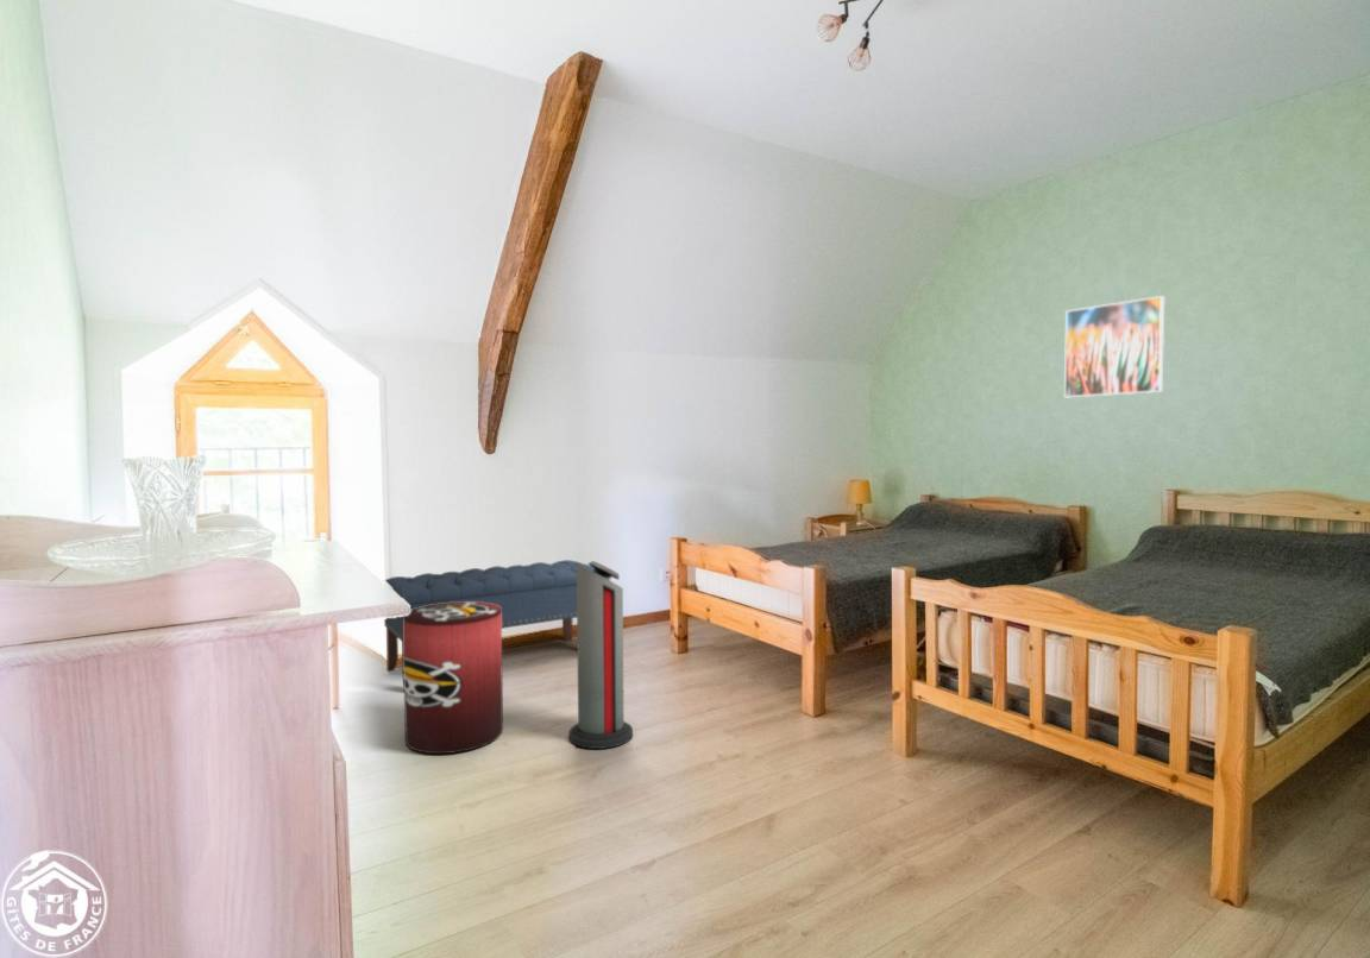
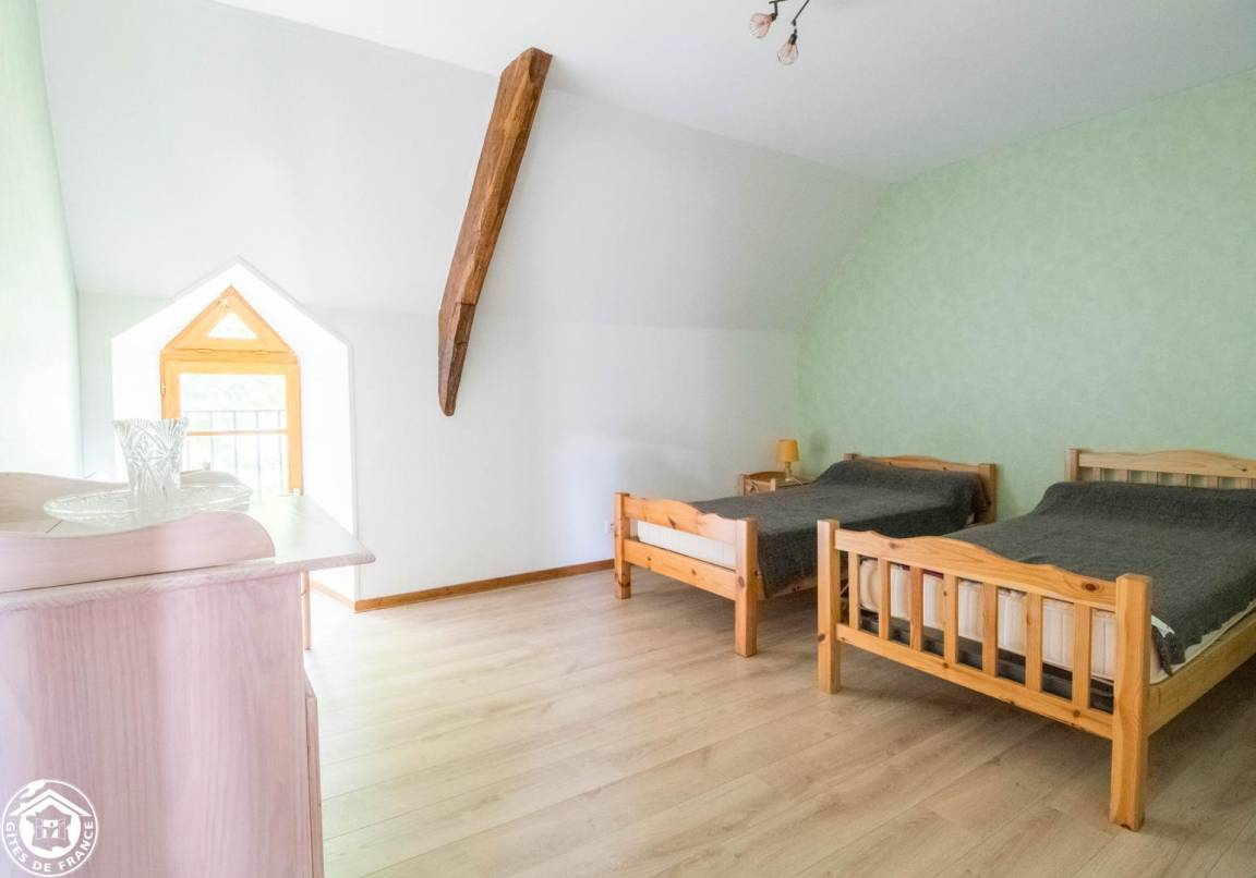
- bench (502, 616)
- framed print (1111, 349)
- air purifier (599, 648)
- waste bin (453, 673)
